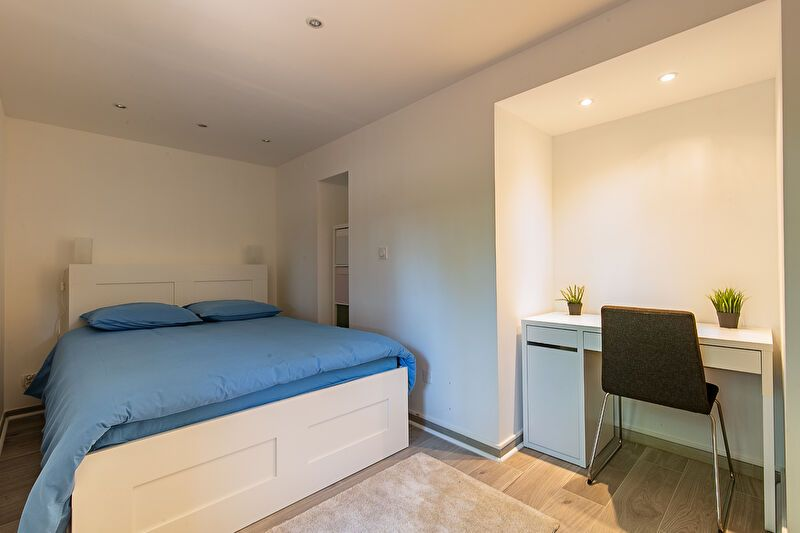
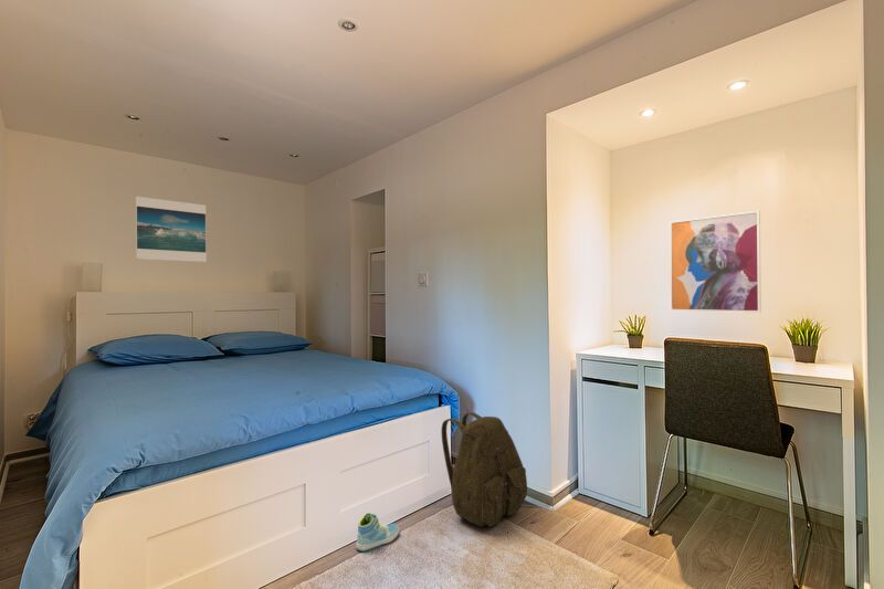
+ sneaker (378, 526)
+ wall art (712, 264)
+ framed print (172, 230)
+ backpack (480, 463)
